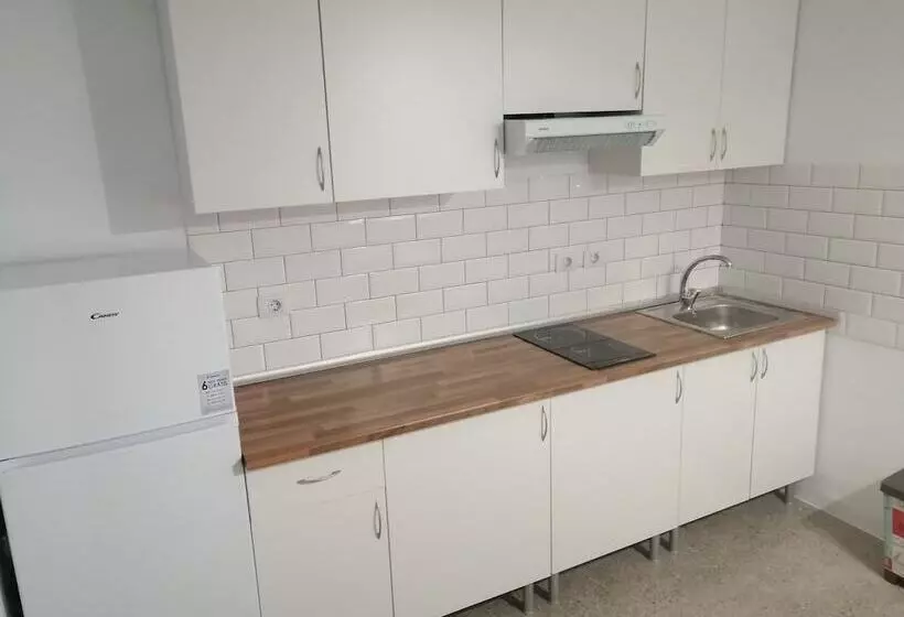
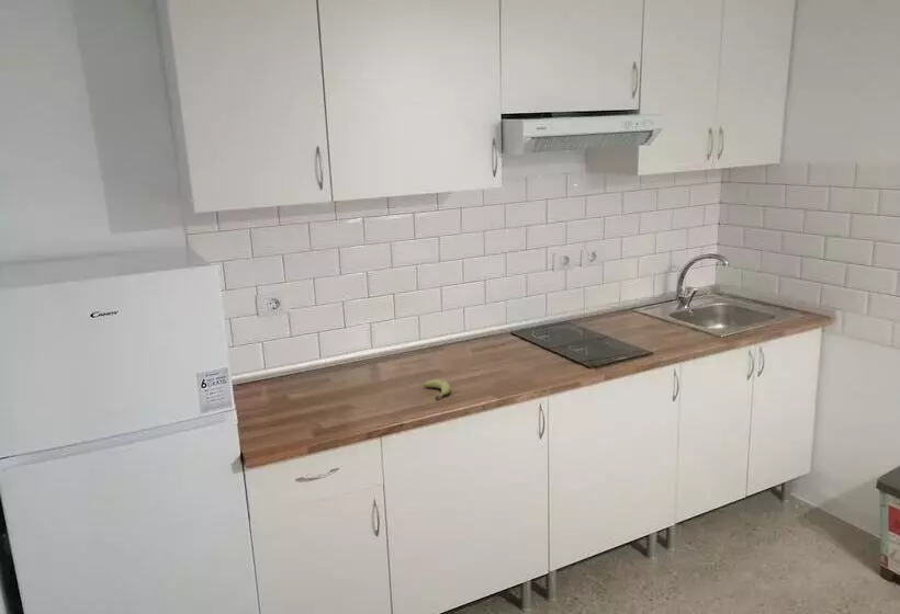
+ fruit (438, 387)
